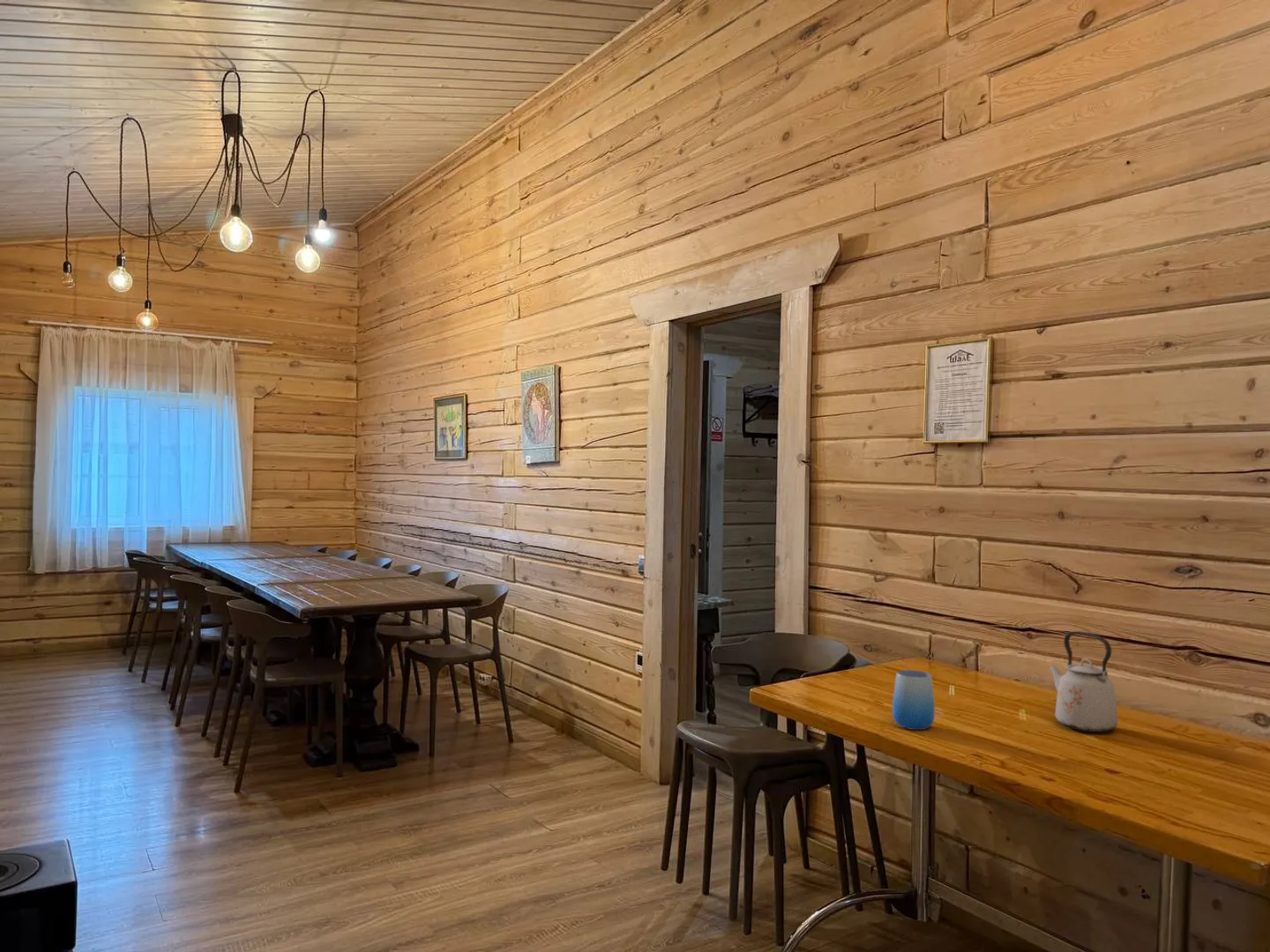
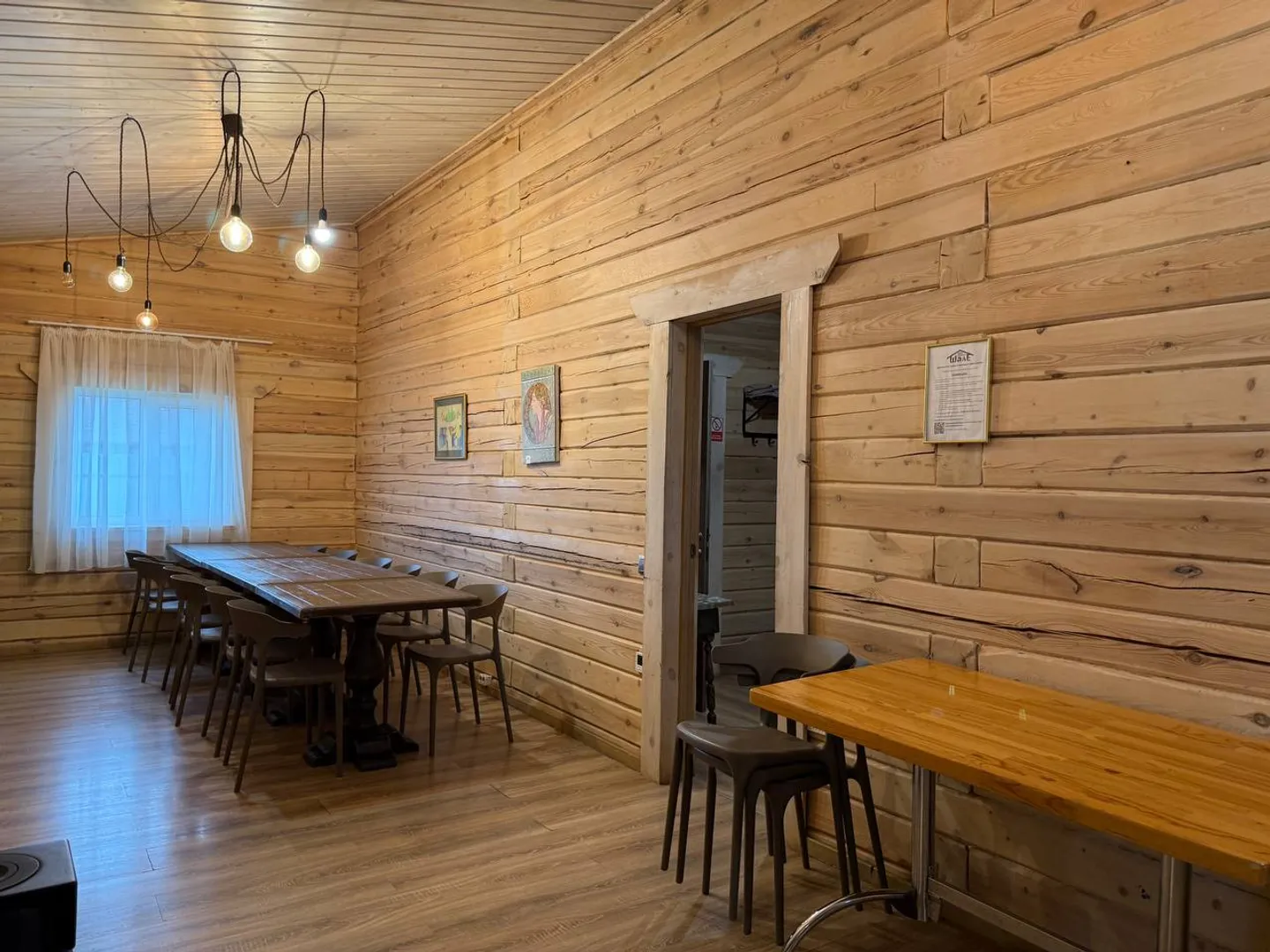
- cup (913, 699)
- kettle (1078, 677)
